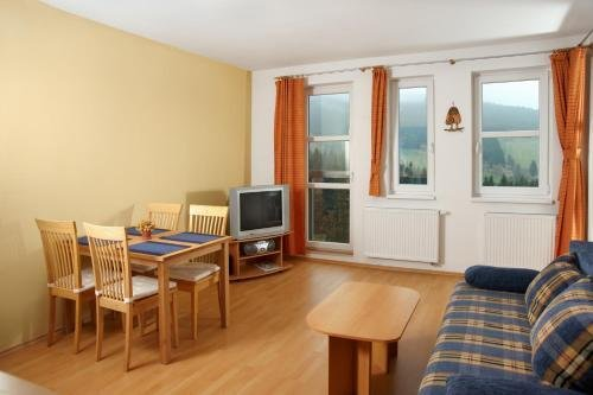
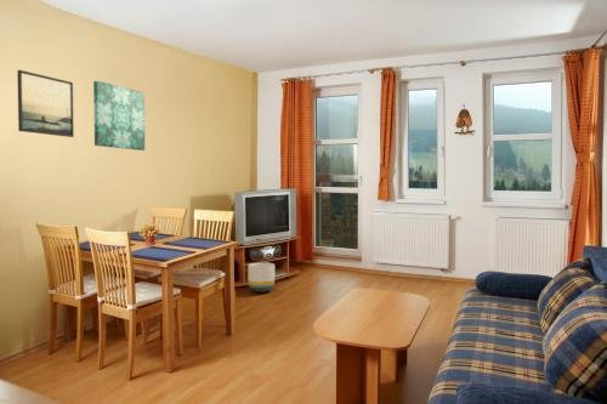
+ wall art (120, 118)
+ planter (261, 278)
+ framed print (46, 104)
